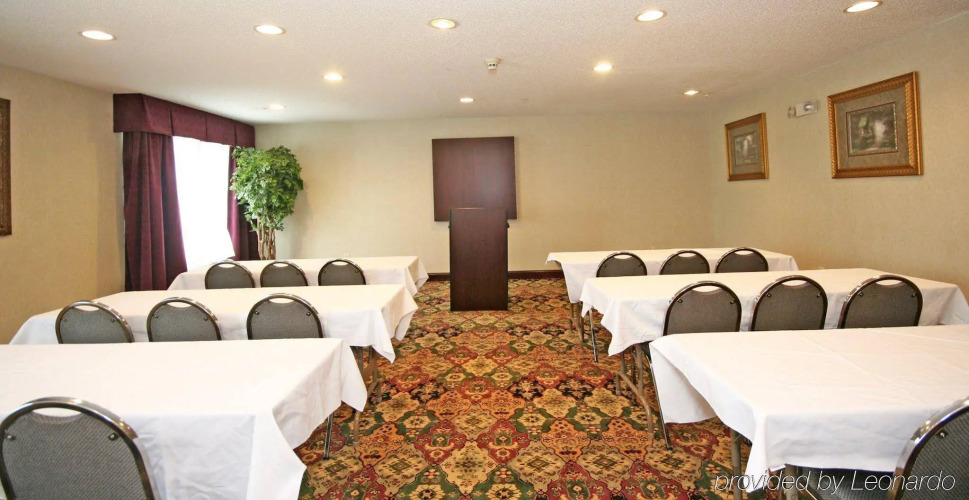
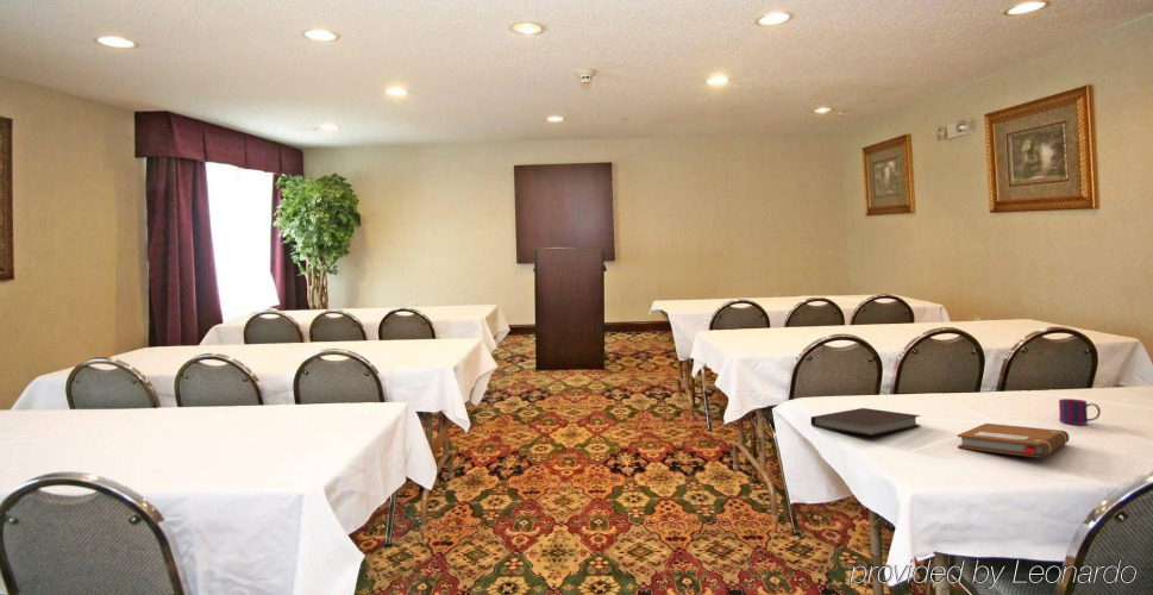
+ mug (1079, 412)
+ notebook (1013, 439)
+ notebook (865, 420)
